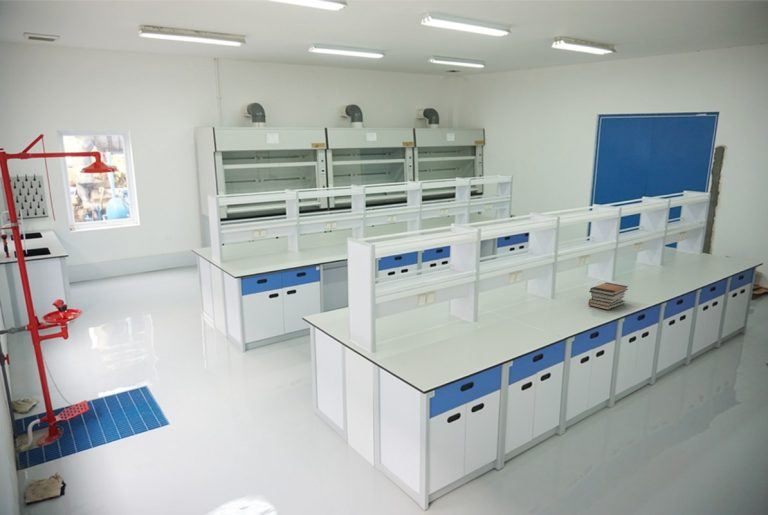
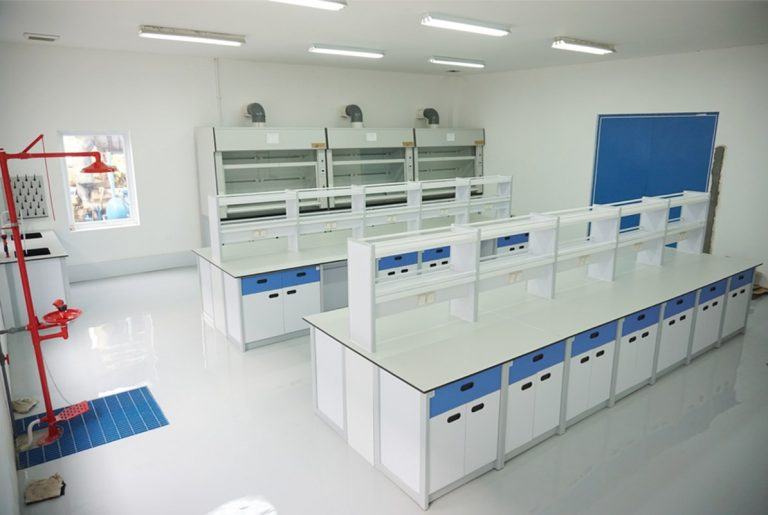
- book stack (608, 295)
